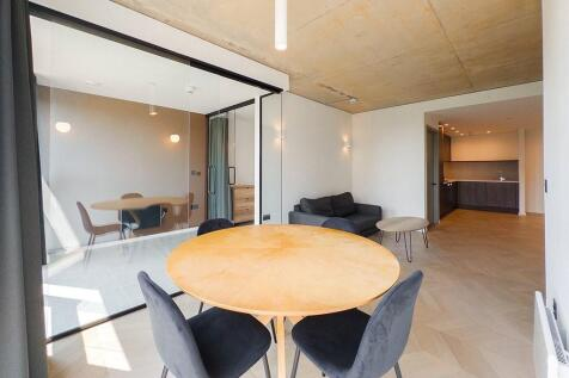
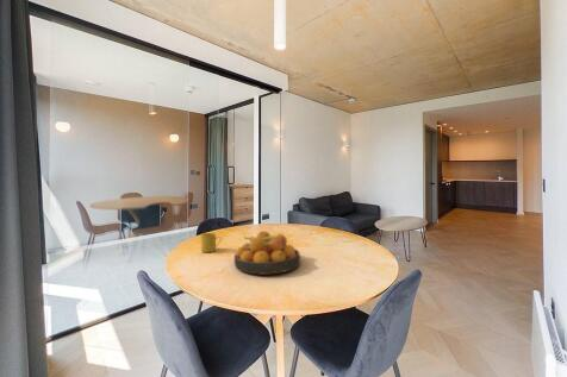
+ mug (211, 241)
+ fruit bowl (267, 249)
